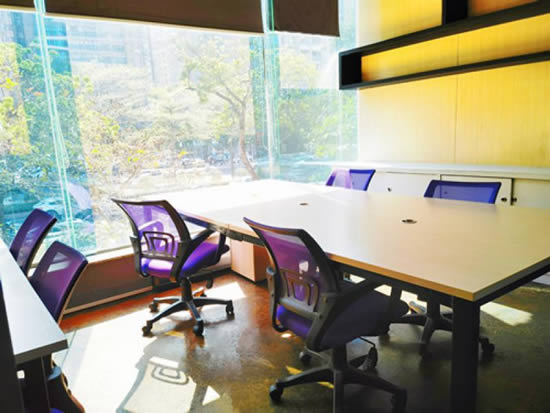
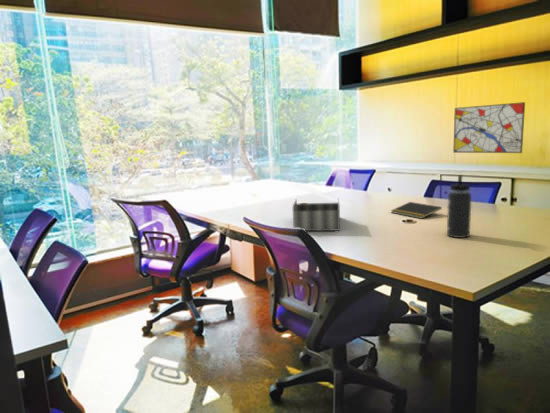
+ wall art (486, 129)
+ thermos bottle (459, 205)
+ notepad (415, 209)
+ desk organizer (317, 211)
